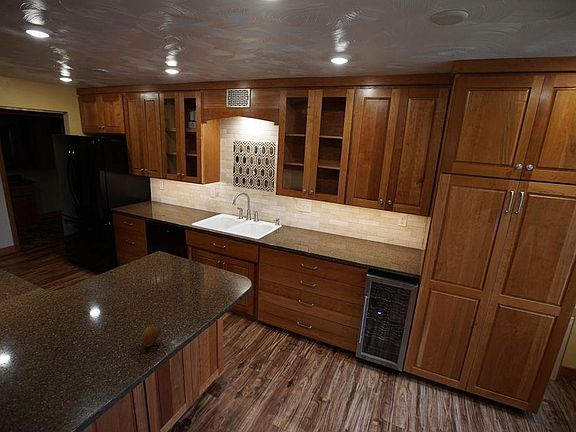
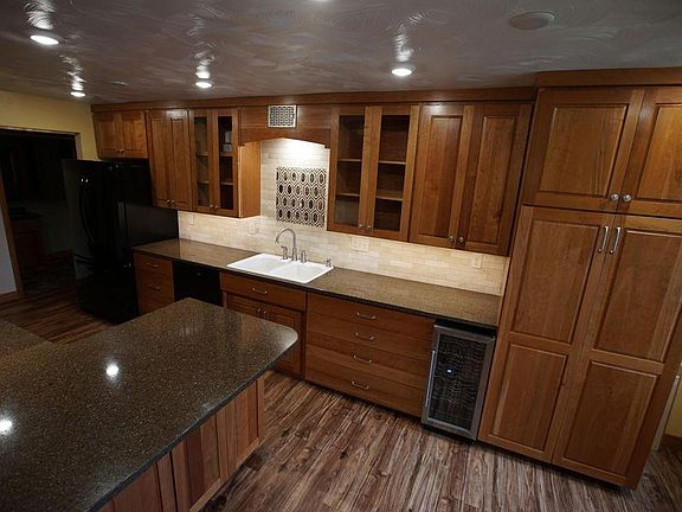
- apple (150, 336)
